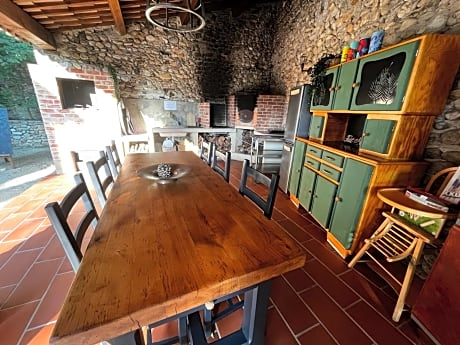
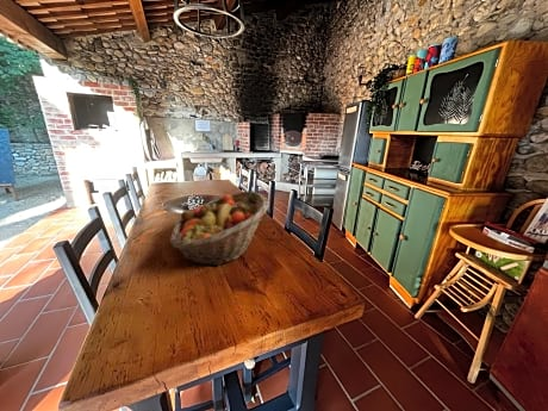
+ fruit basket (220, 222)
